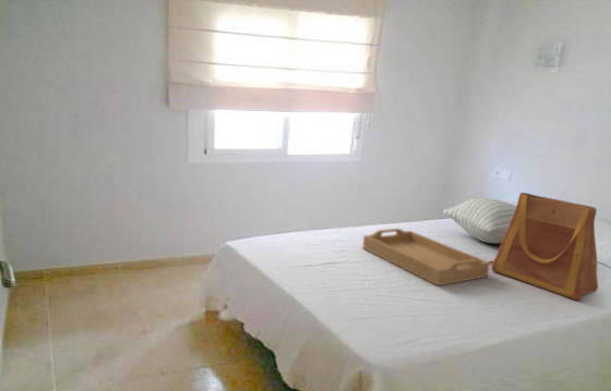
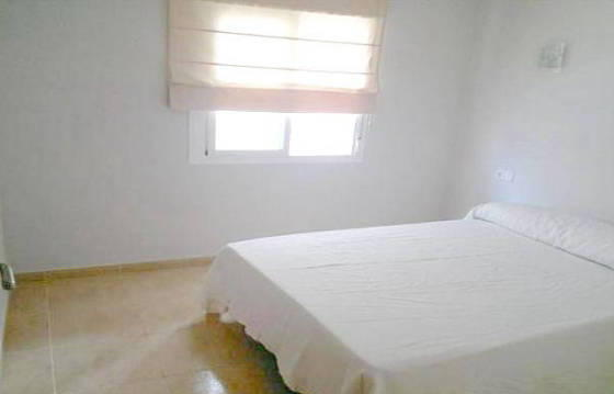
- pillow (494, 220)
- tote bag (549, 241)
- serving tray (422, 253)
